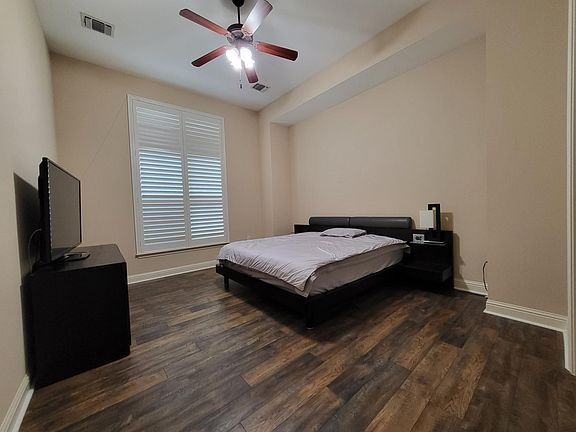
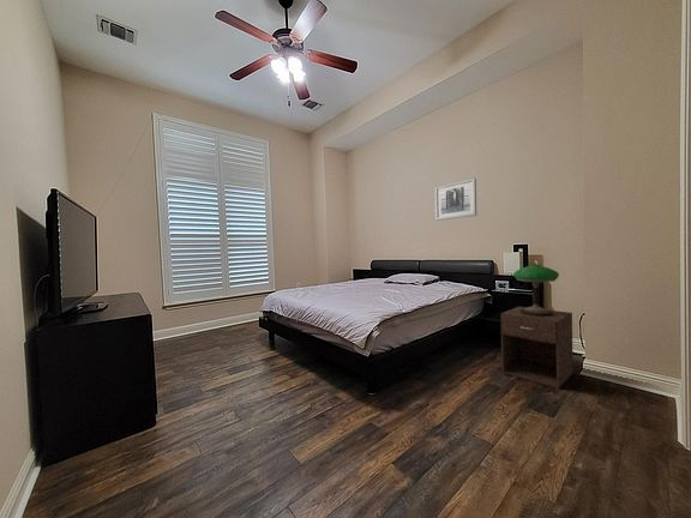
+ wall art (453, 200)
+ table lamp (535, 289)
+ nightstand (535, 343)
